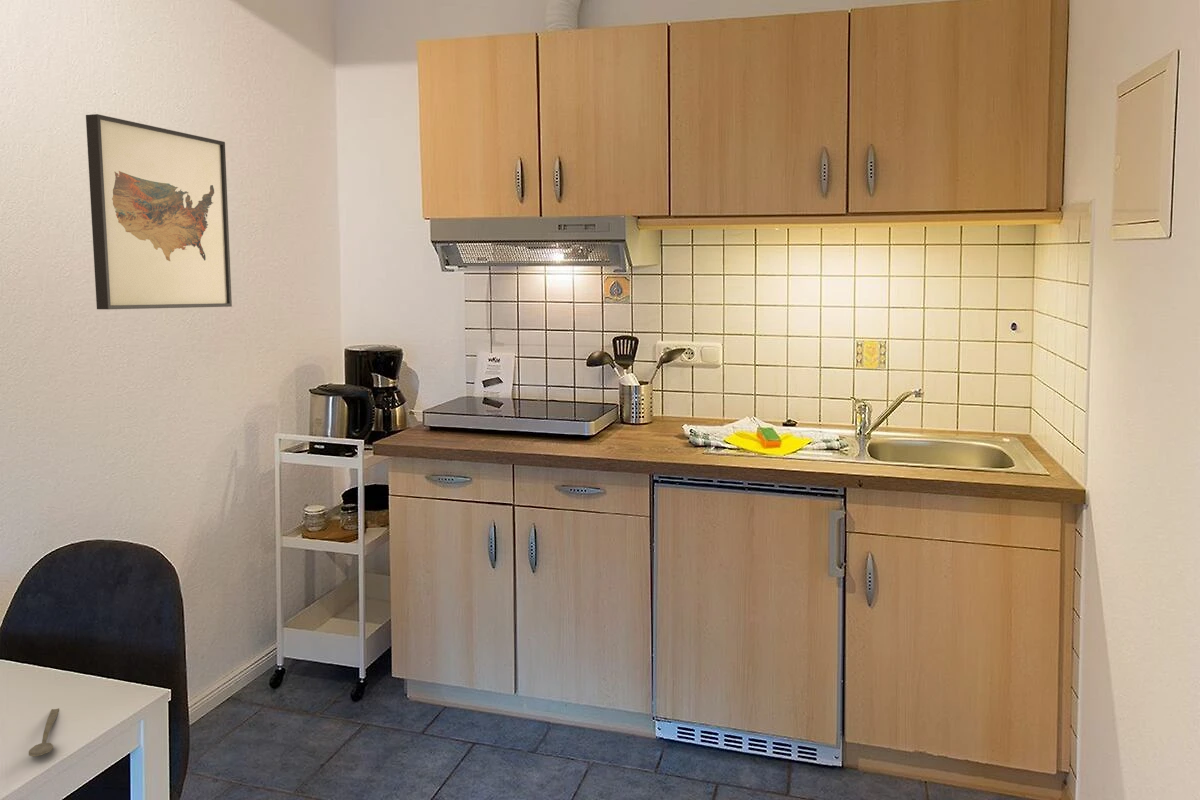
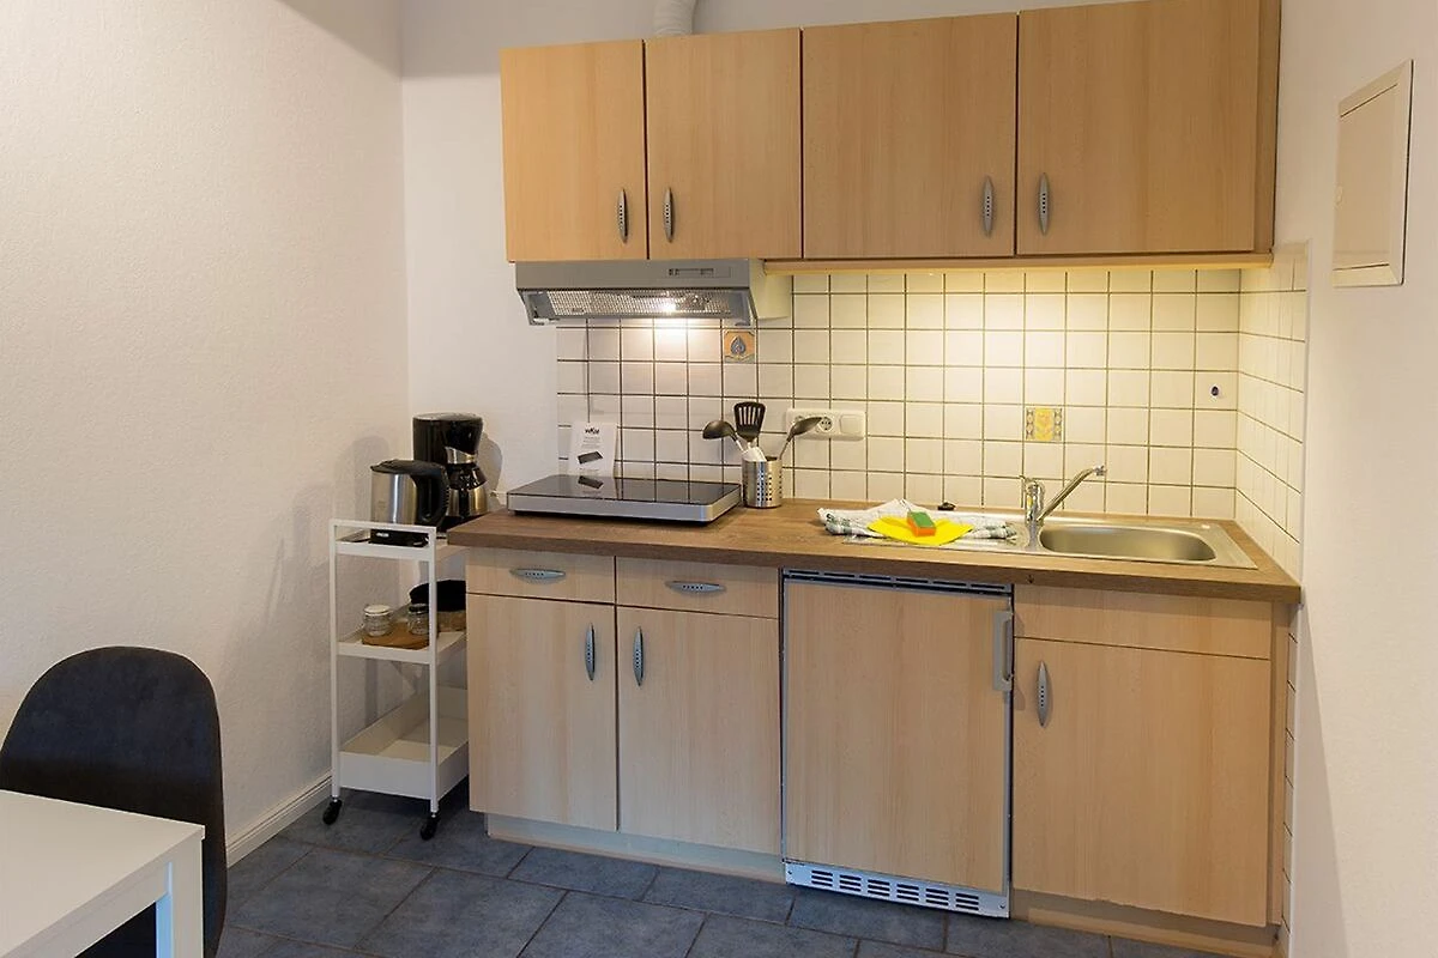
- spoon (47, 731)
- wall art (165, 219)
